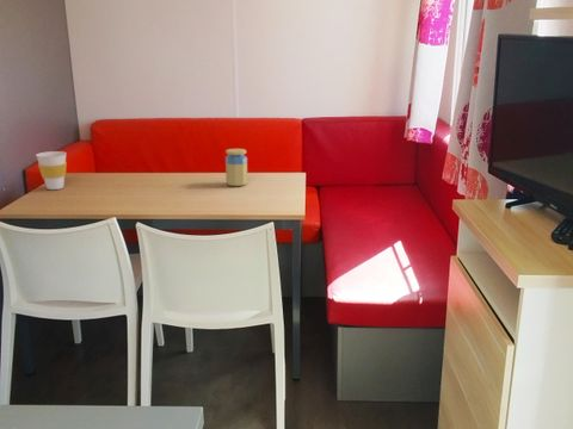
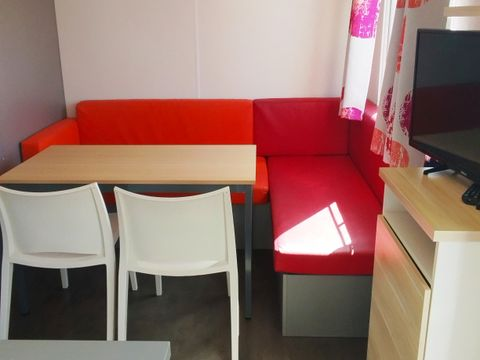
- cup (53, 170)
- jar (236, 167)
